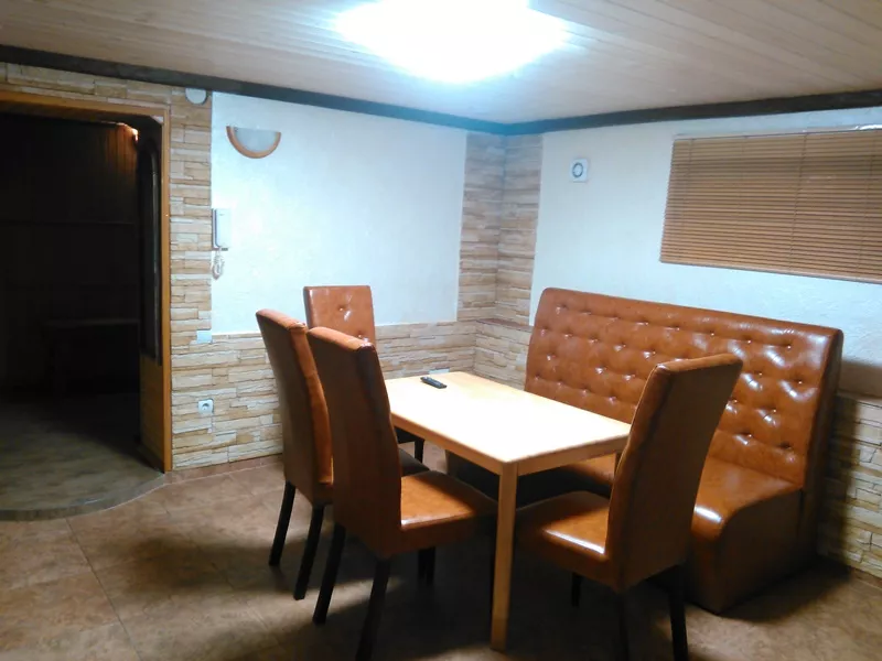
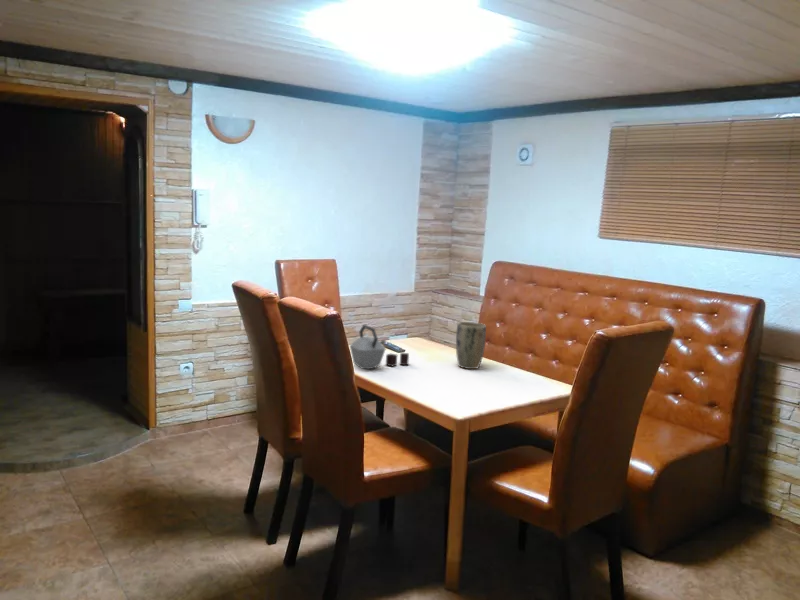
+ kettle (382, 346)
+ plant pot (470, 345)
